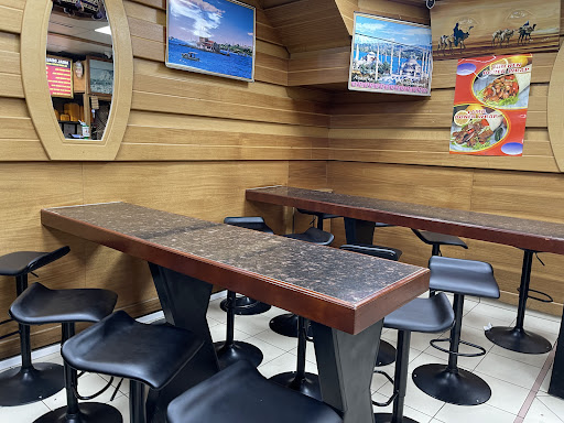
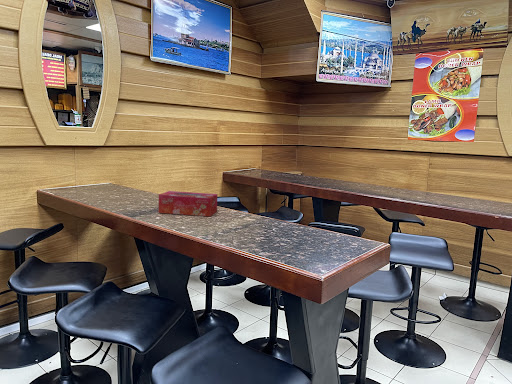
+ tissue box (188, 203)
